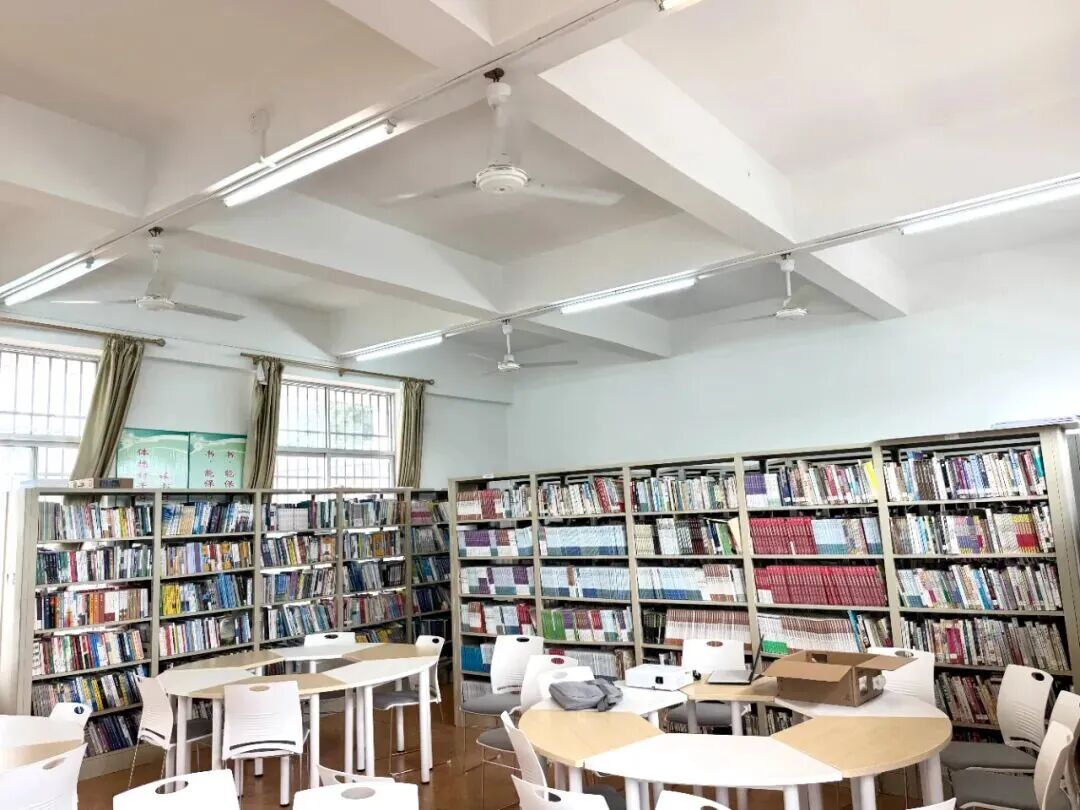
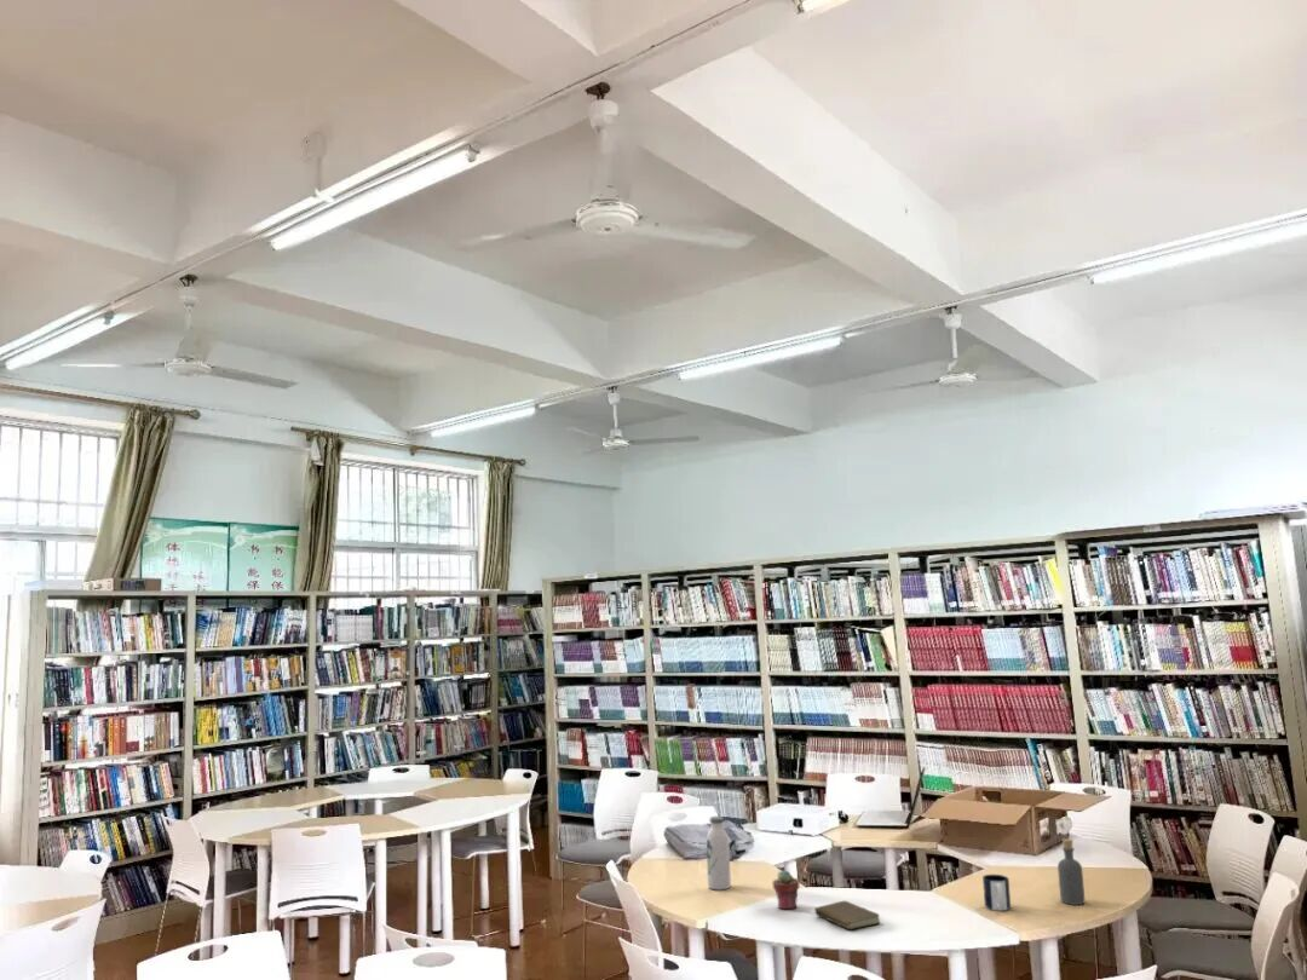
+ bottle (1070, 870)
+ potted succulent (785, 888)
+ mug (997, 893)
+ book (842, 916)
+ water bottle (718, 852)
